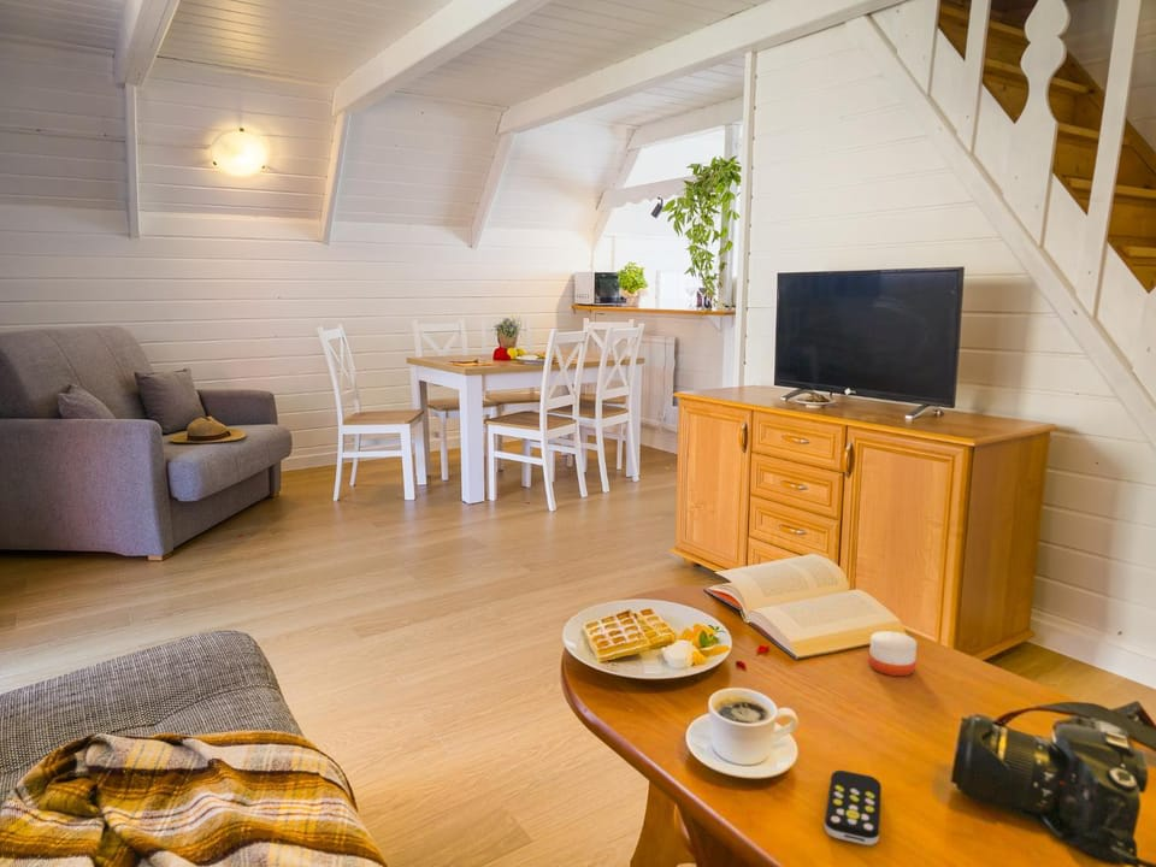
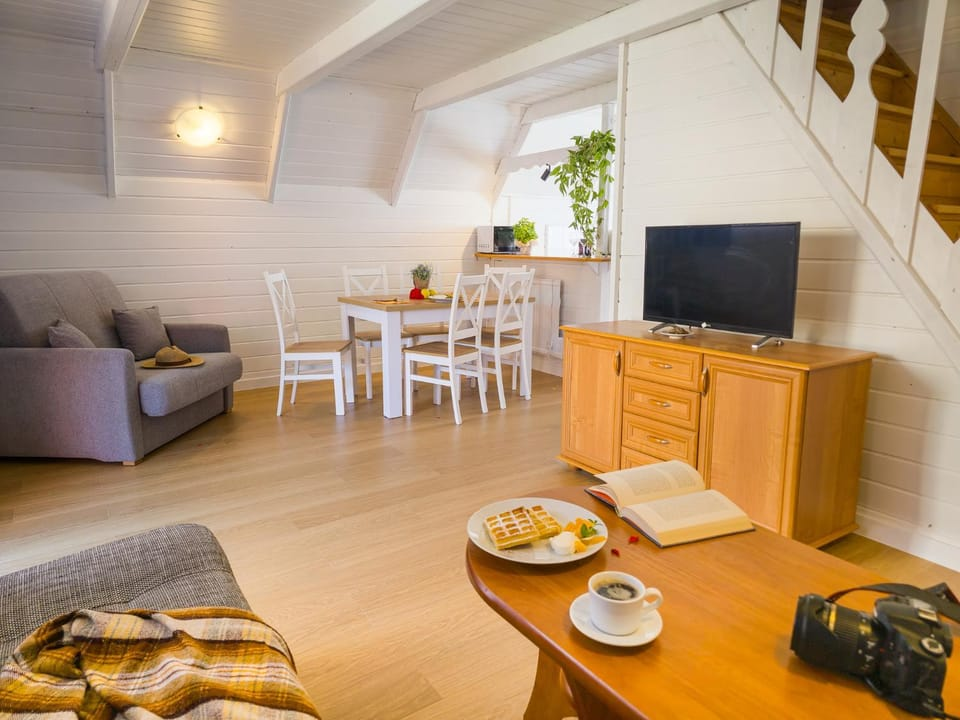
- remote control (854, 804)
- candle (893, 638)
